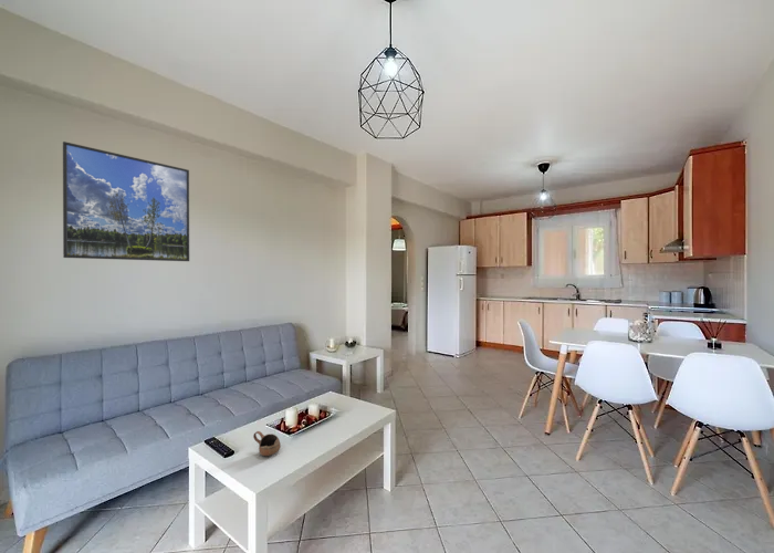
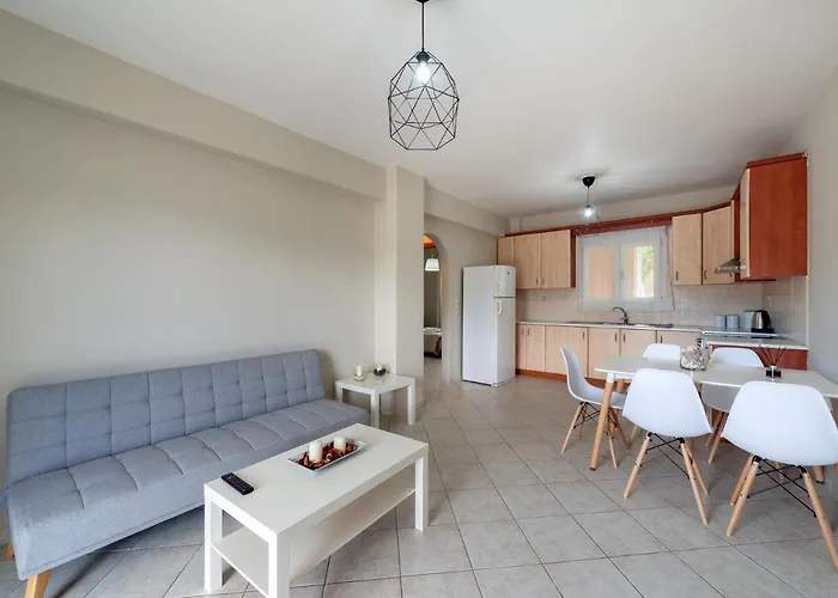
- cup (268, 441)
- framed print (133, 208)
